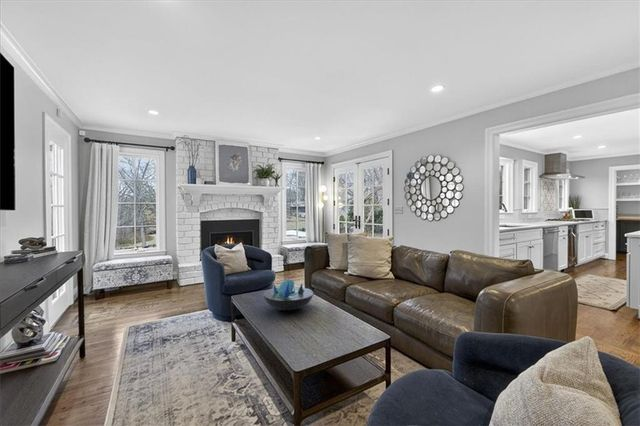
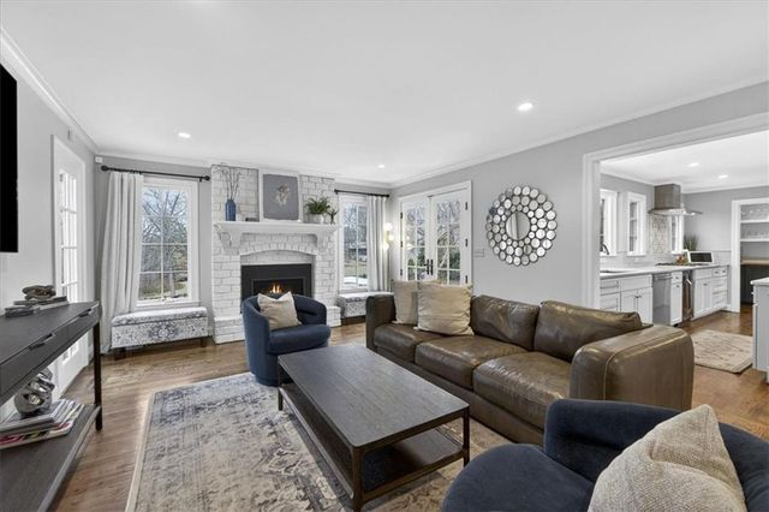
- decorative bowl (288, 293)
